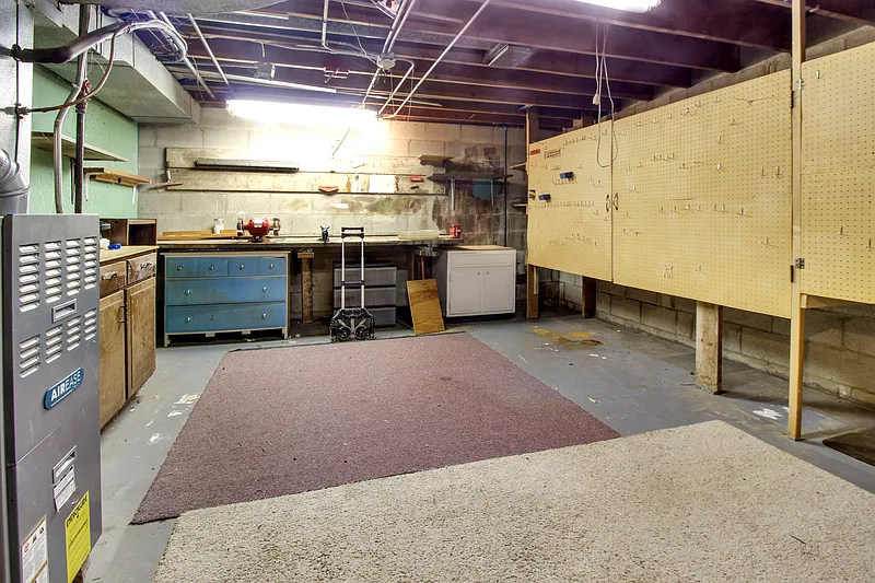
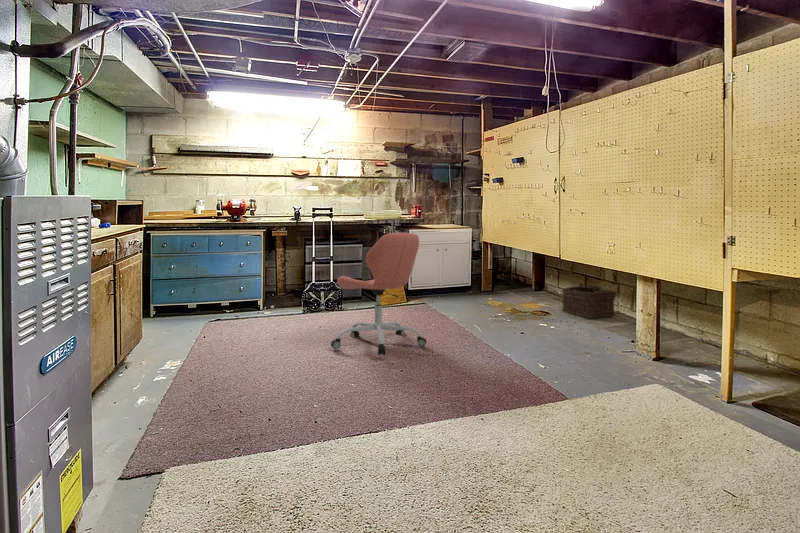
+ office chair (377, 289)
+ basket (590, 299)
